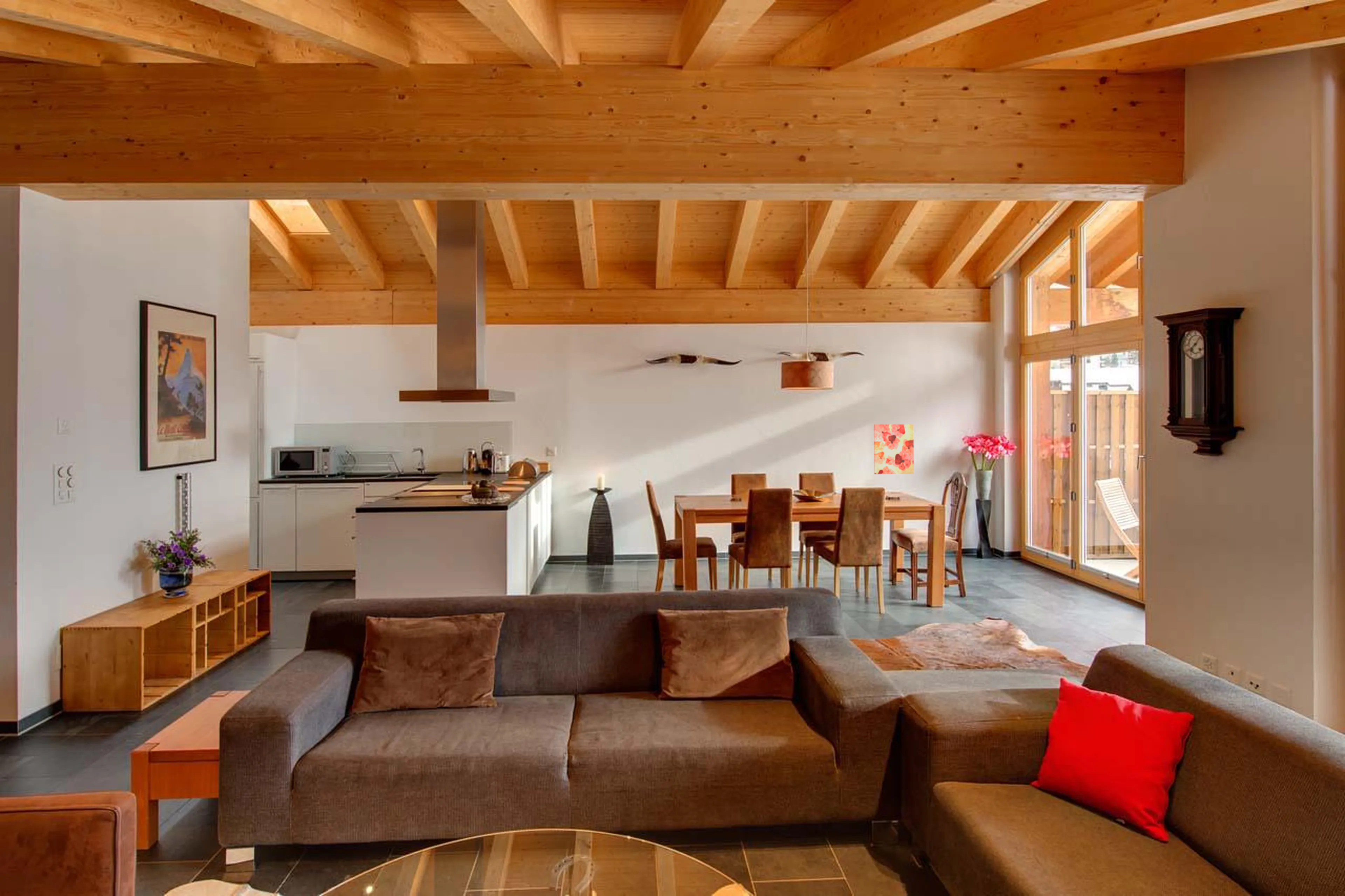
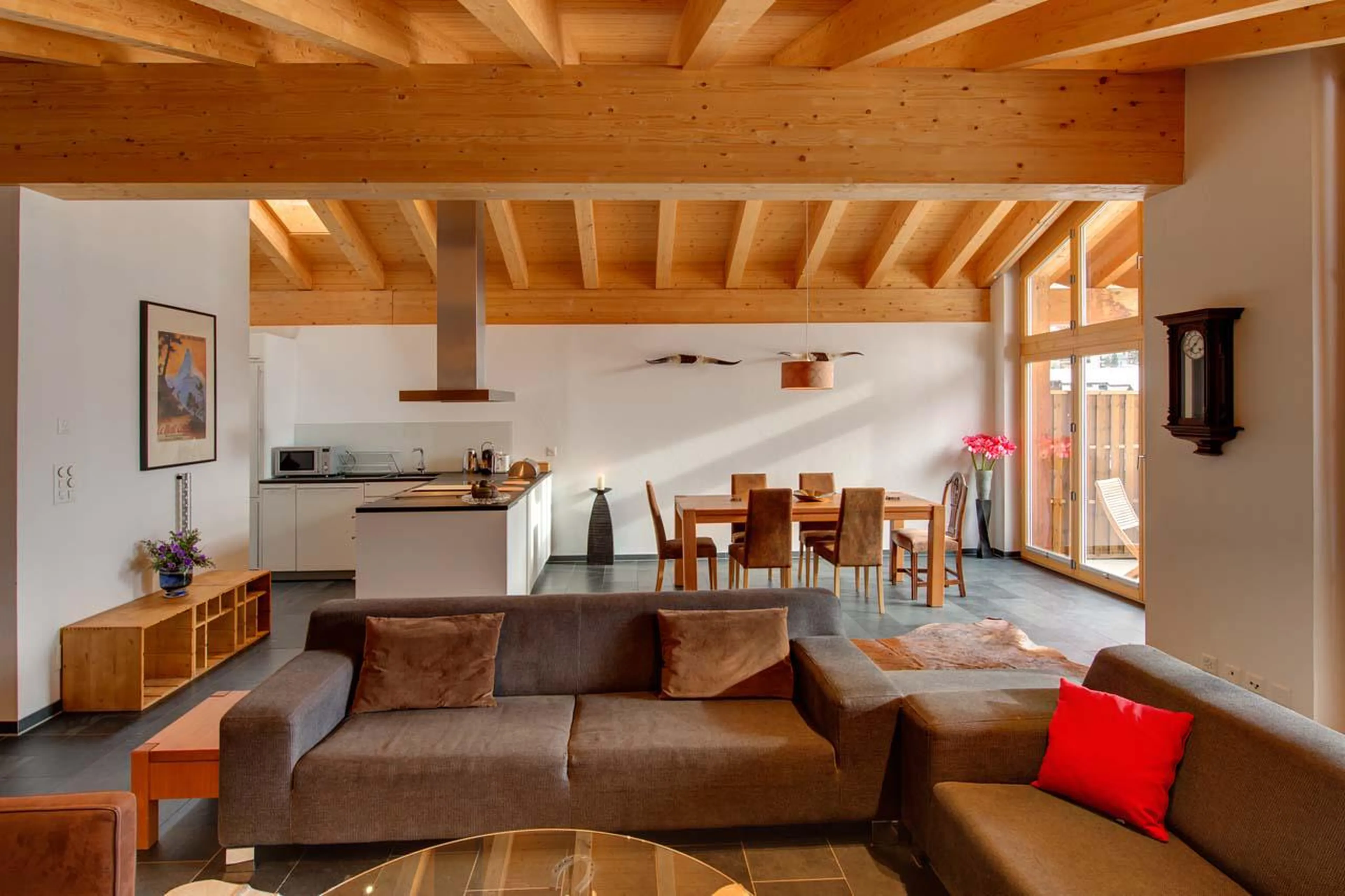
- wall art (894, 449)
